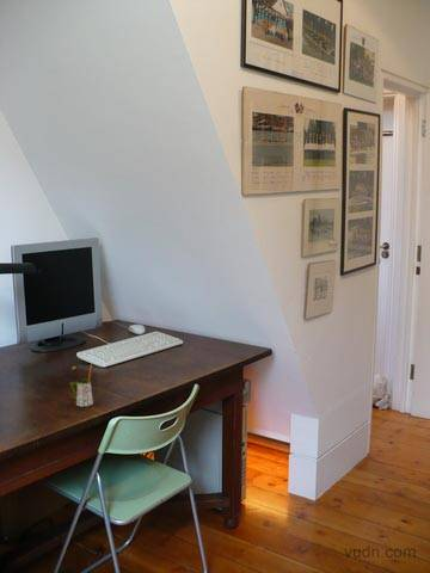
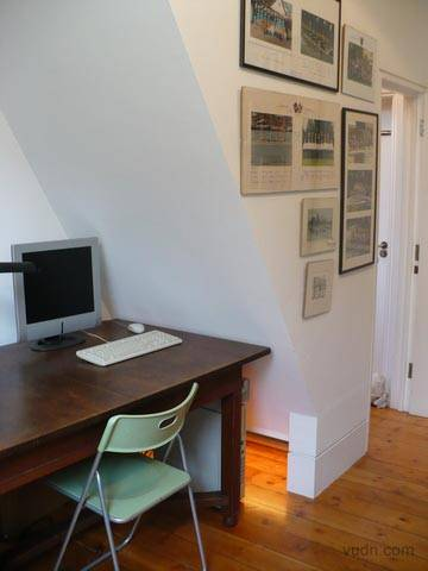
- pen holder (80, 383)
